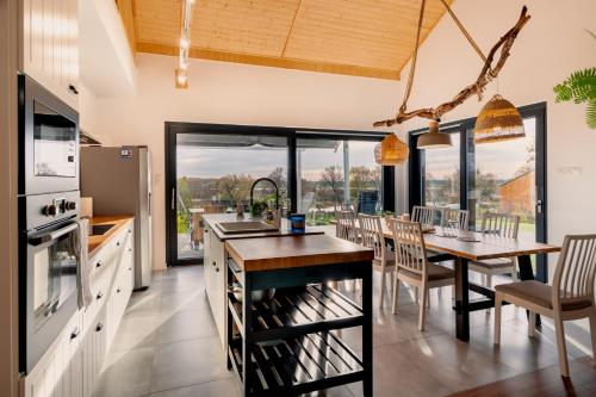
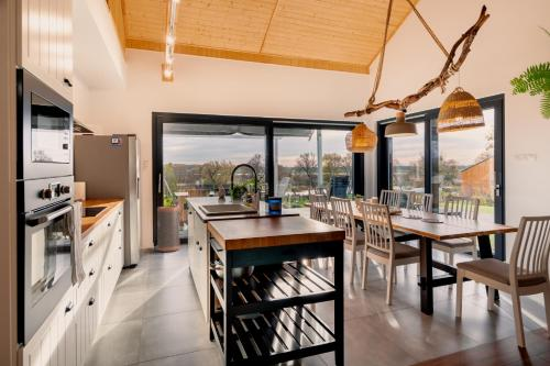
+ trash can (168, 229)
